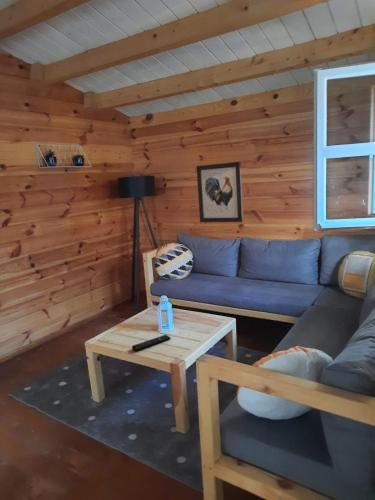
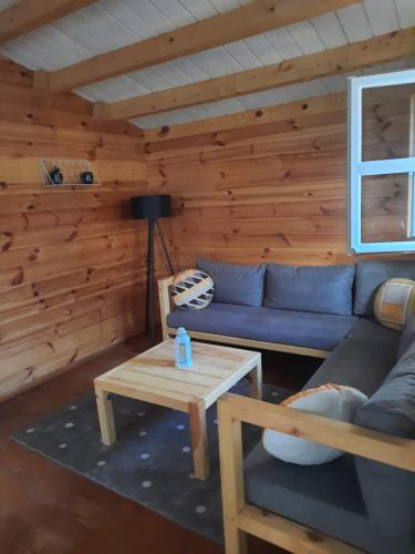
- remote control (151, 342)
- wall art (219, 193)
